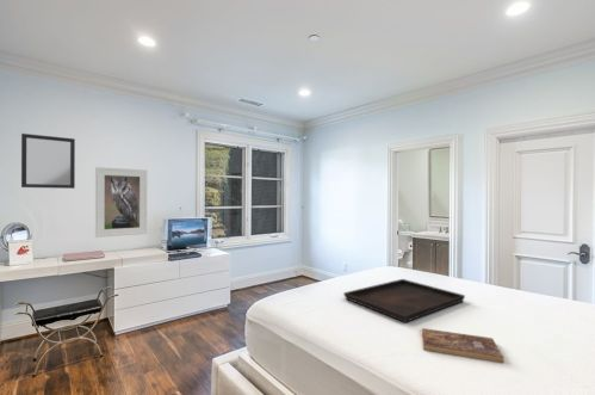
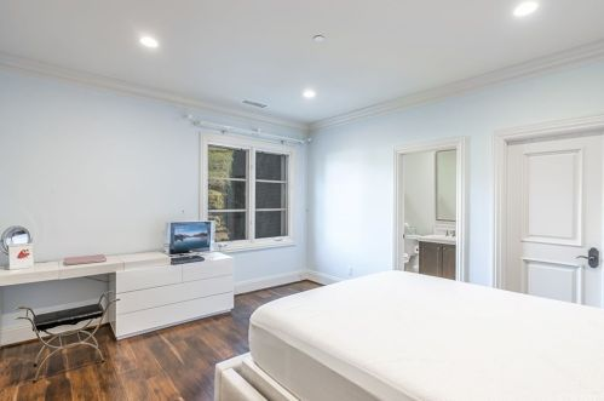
- bible (457, 342)
- serving tray (403, 296)
- home mirror (49, 161)
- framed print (122, 202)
